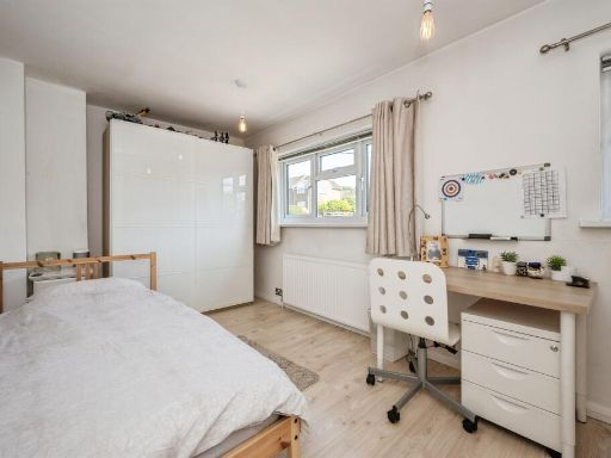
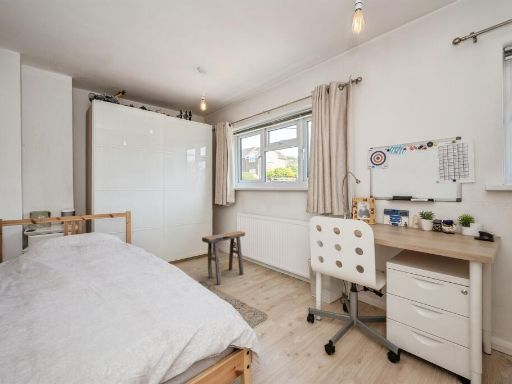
+ stool (229, 255)
